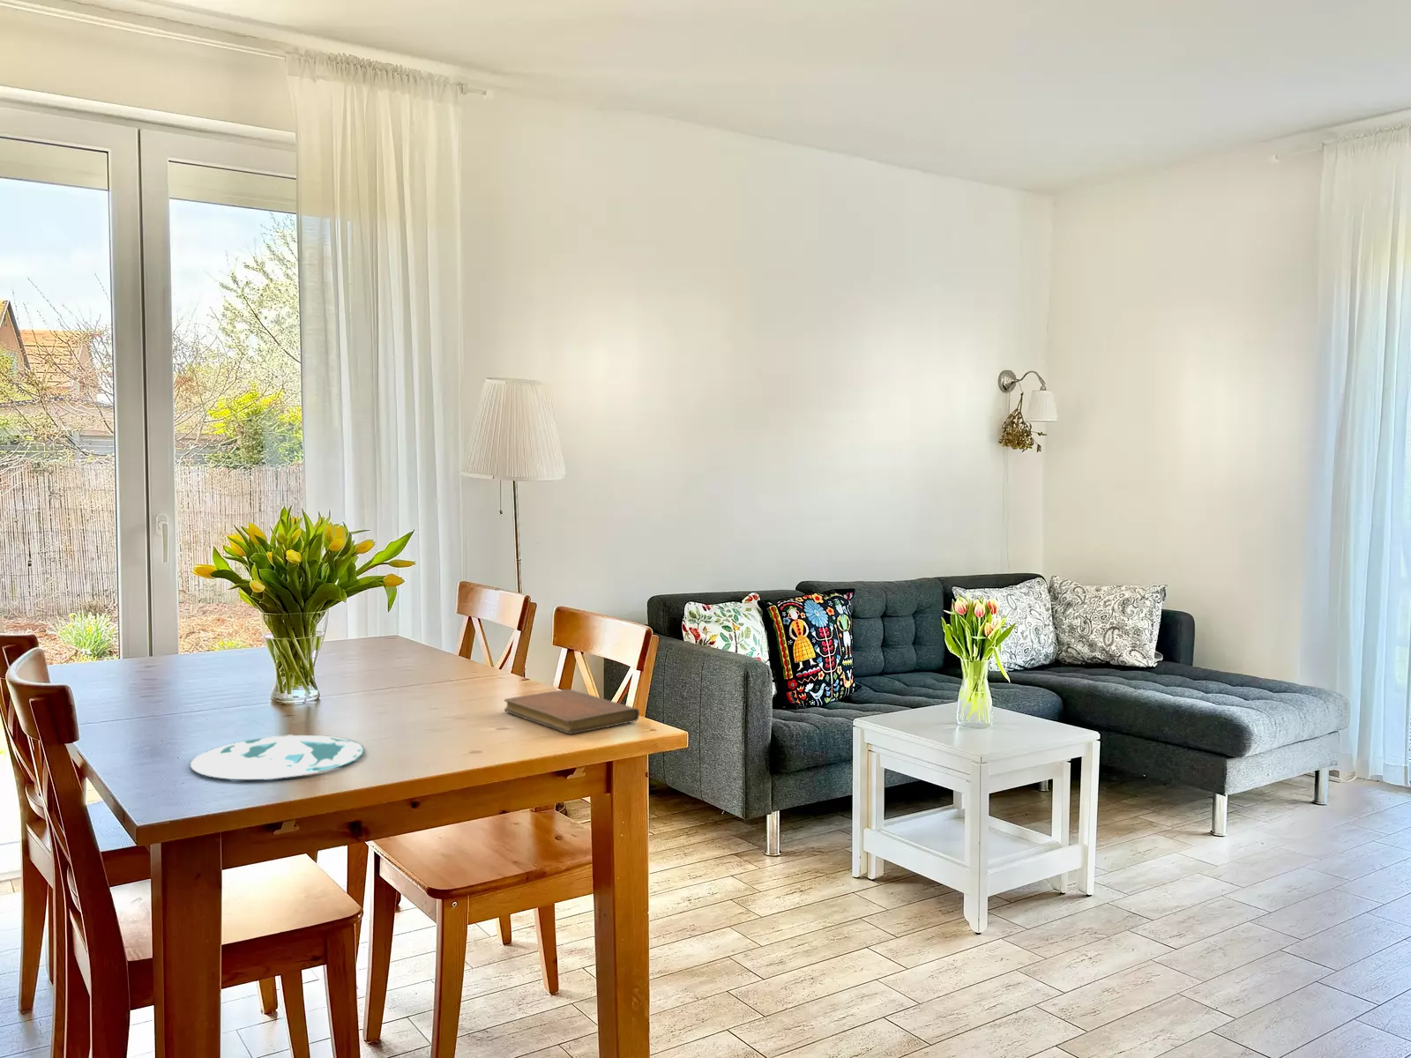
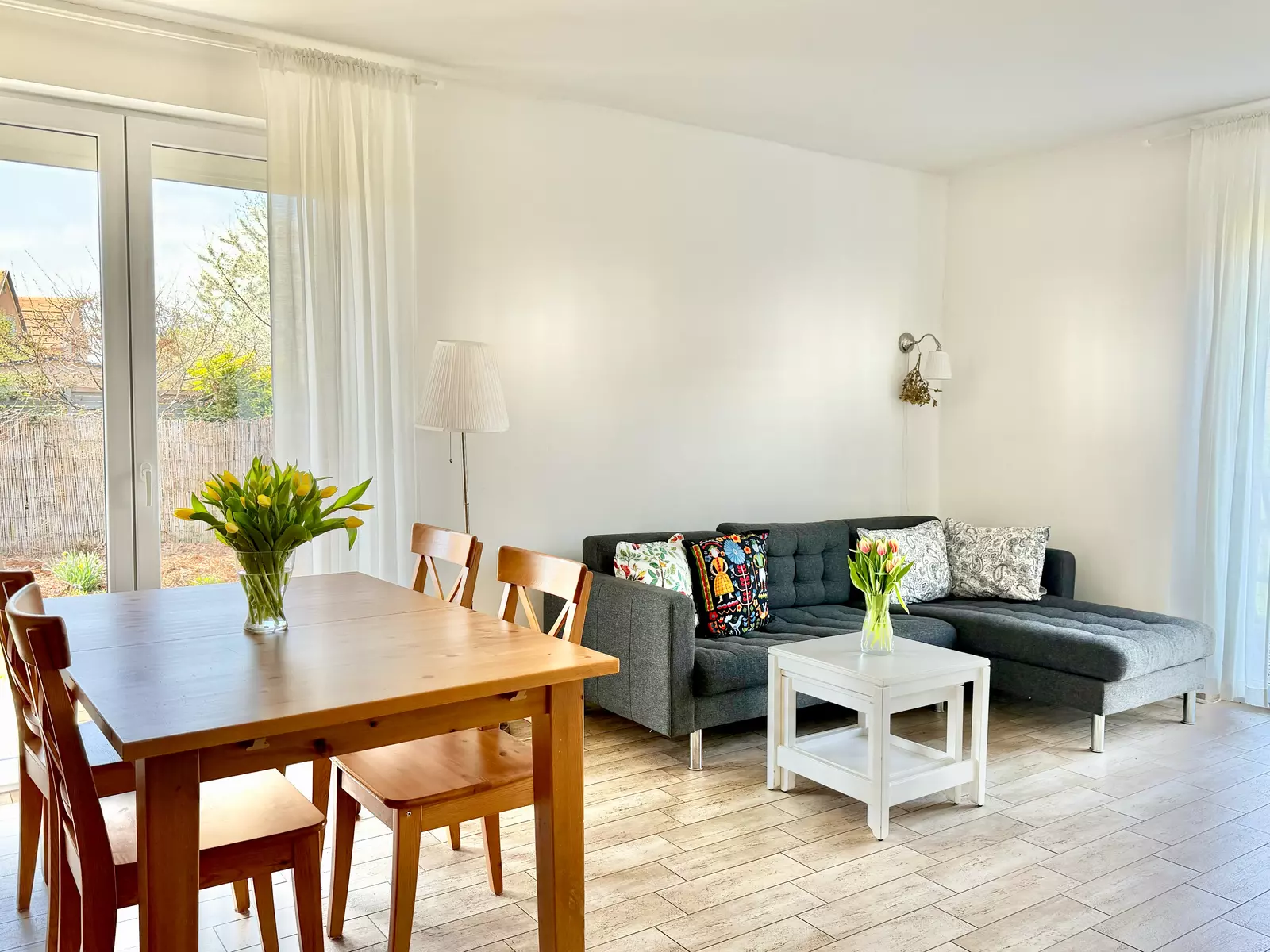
- notebook (570, 709)
- plate (280, 749)
